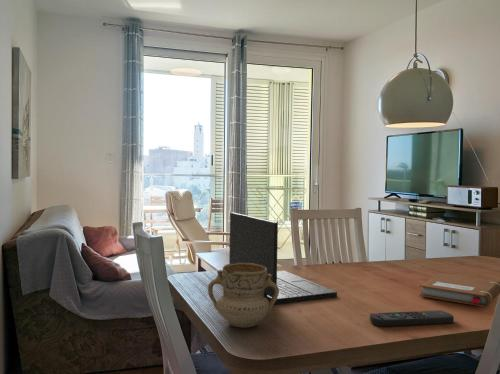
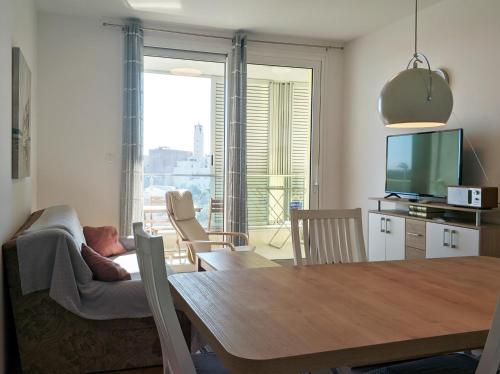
- remote control (411, 317)
- notebook (461, 289)
- laptop (276, 251)
- mug (242, 295)
